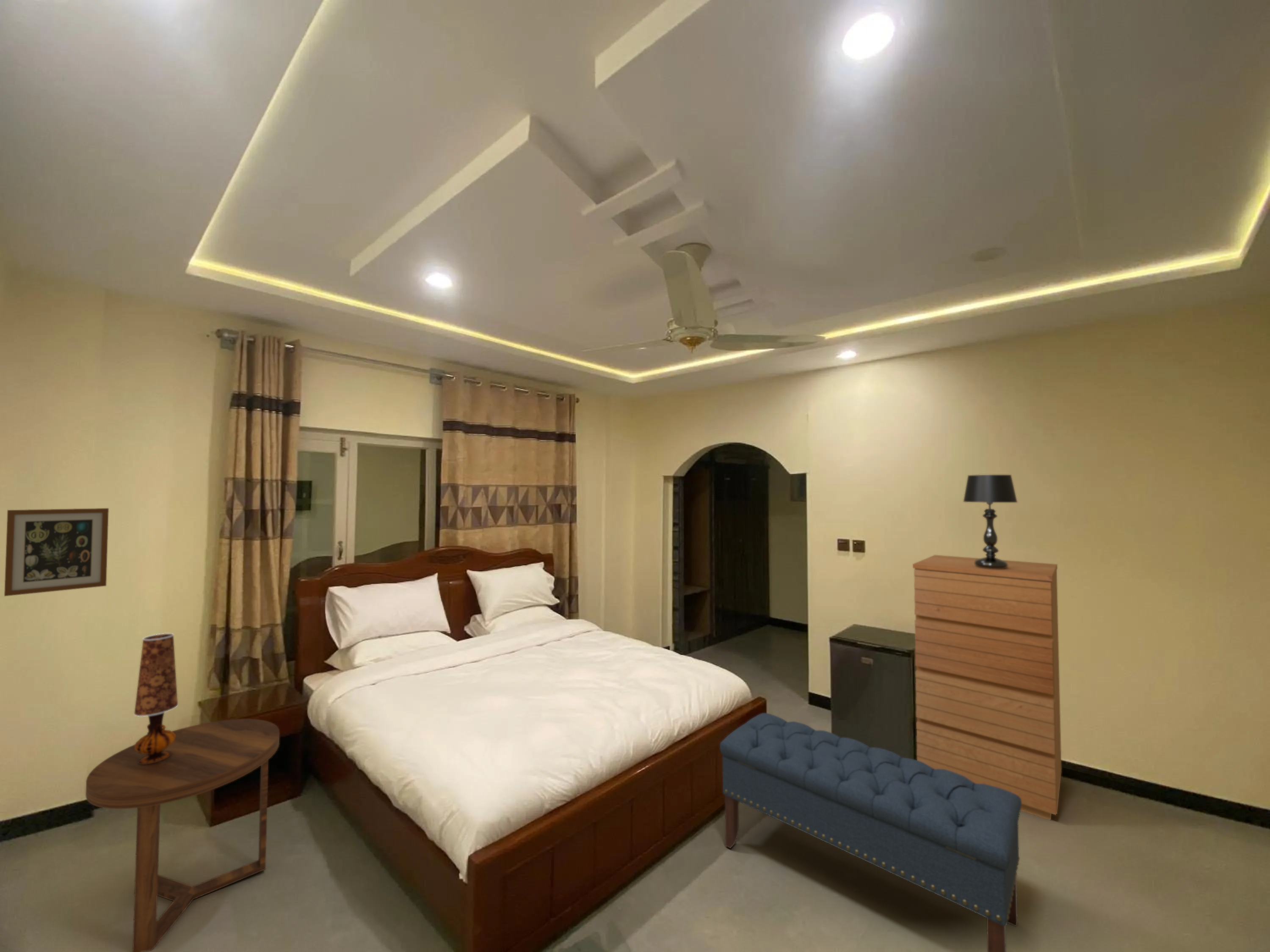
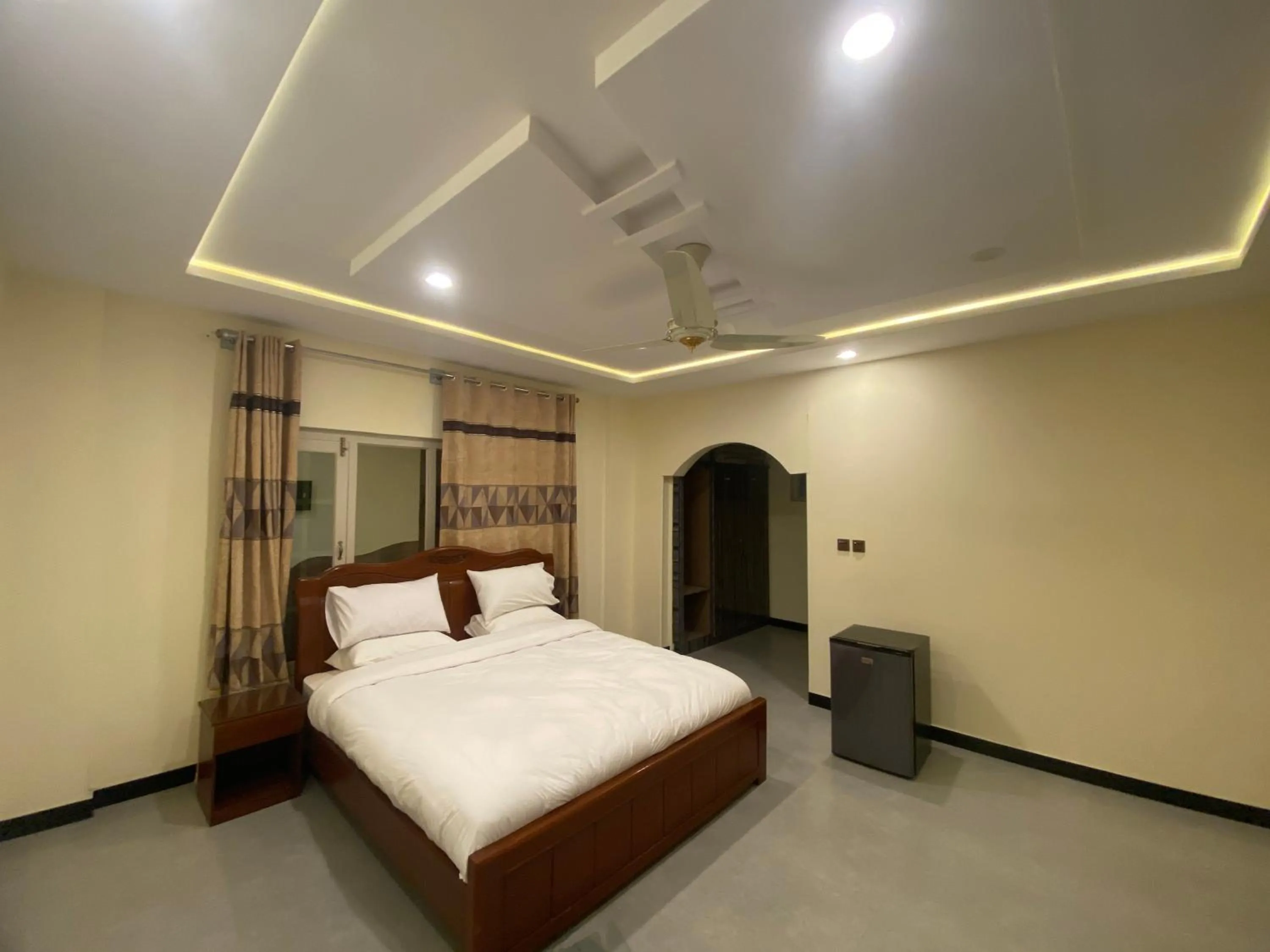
- dresser (987, 671)
- bench (856, 819)
- wall art (59, 550)
- table lamp (990, 521)
- table lamp (157, 696)
- side table (184, 798)
